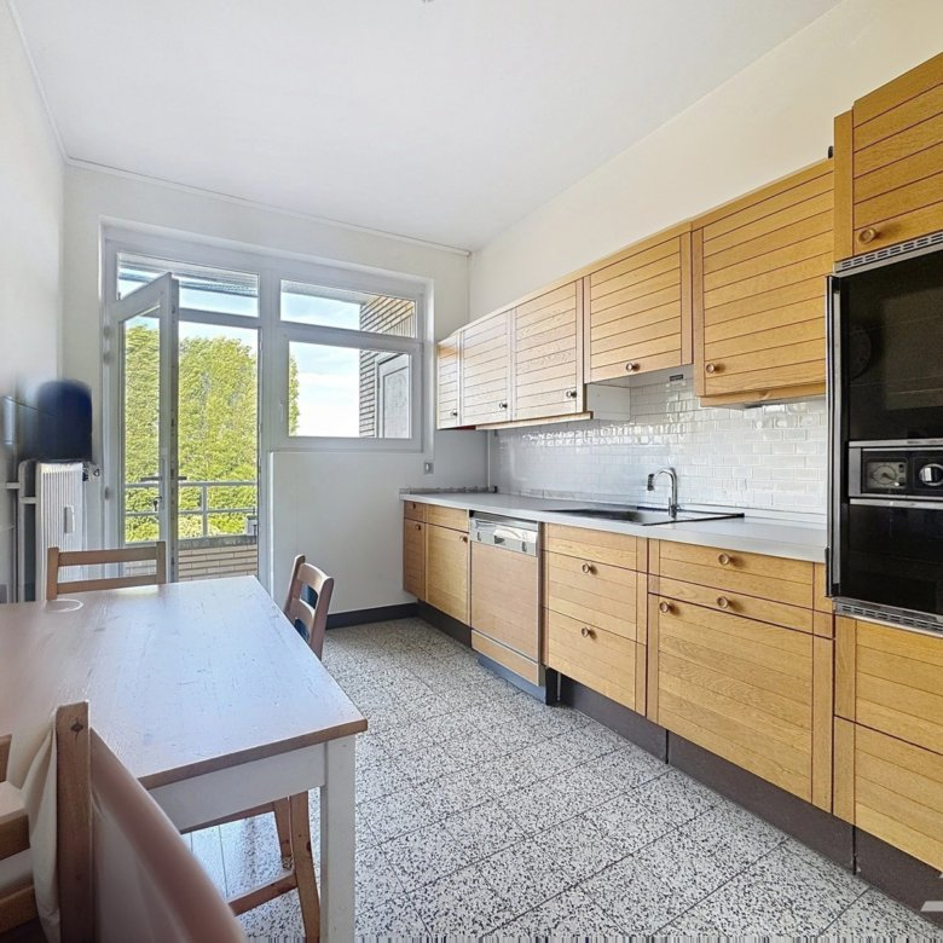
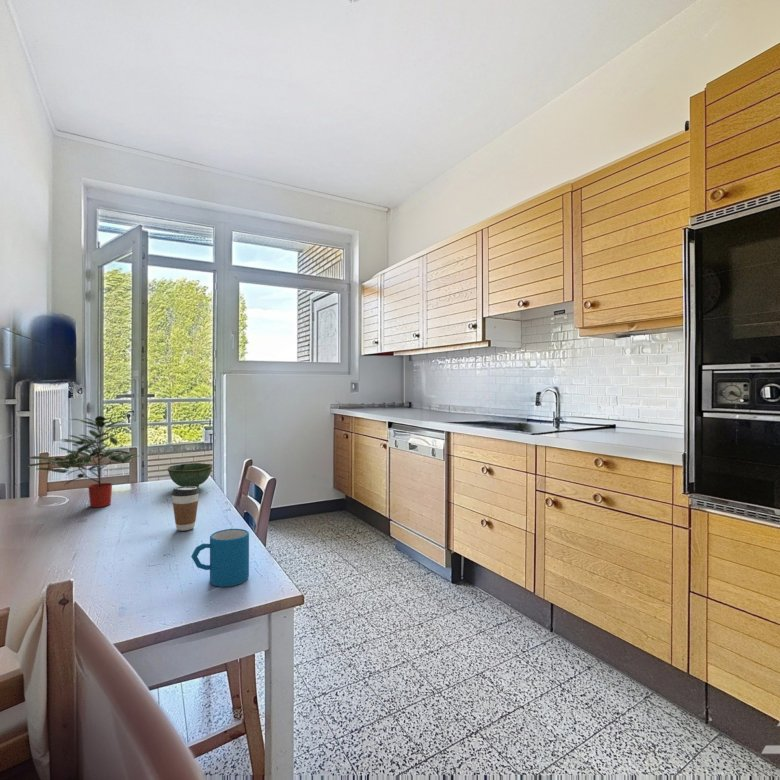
+ potted plant (83, 461)
+ mug (220, 558)
+ coffee cup (185, 507)
+ bowl (190, 477)
